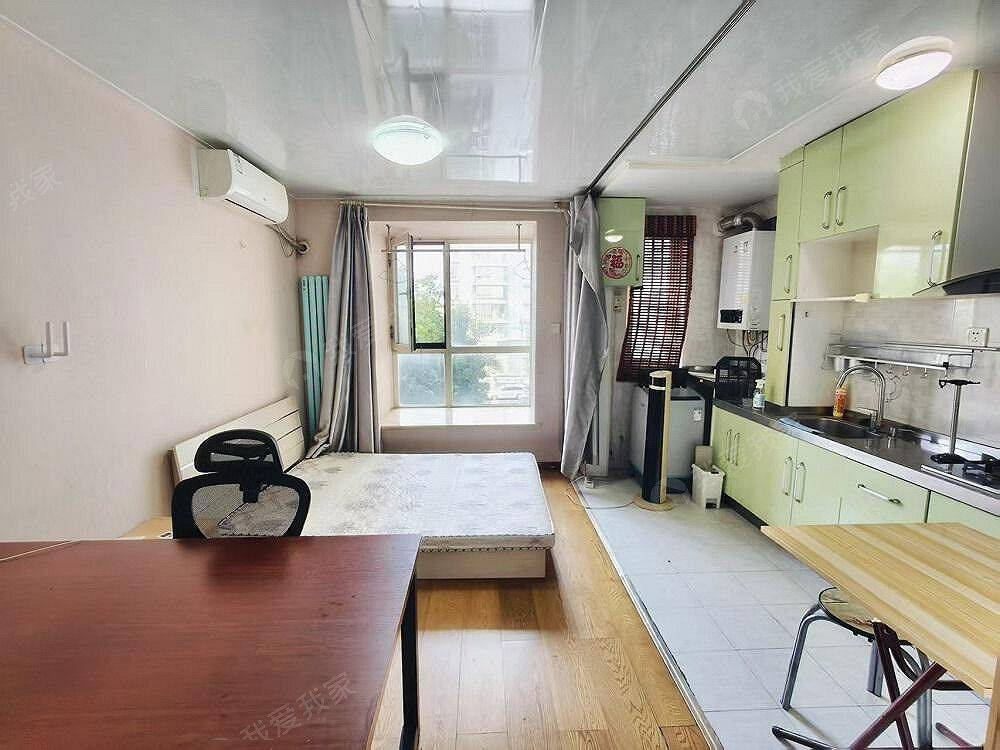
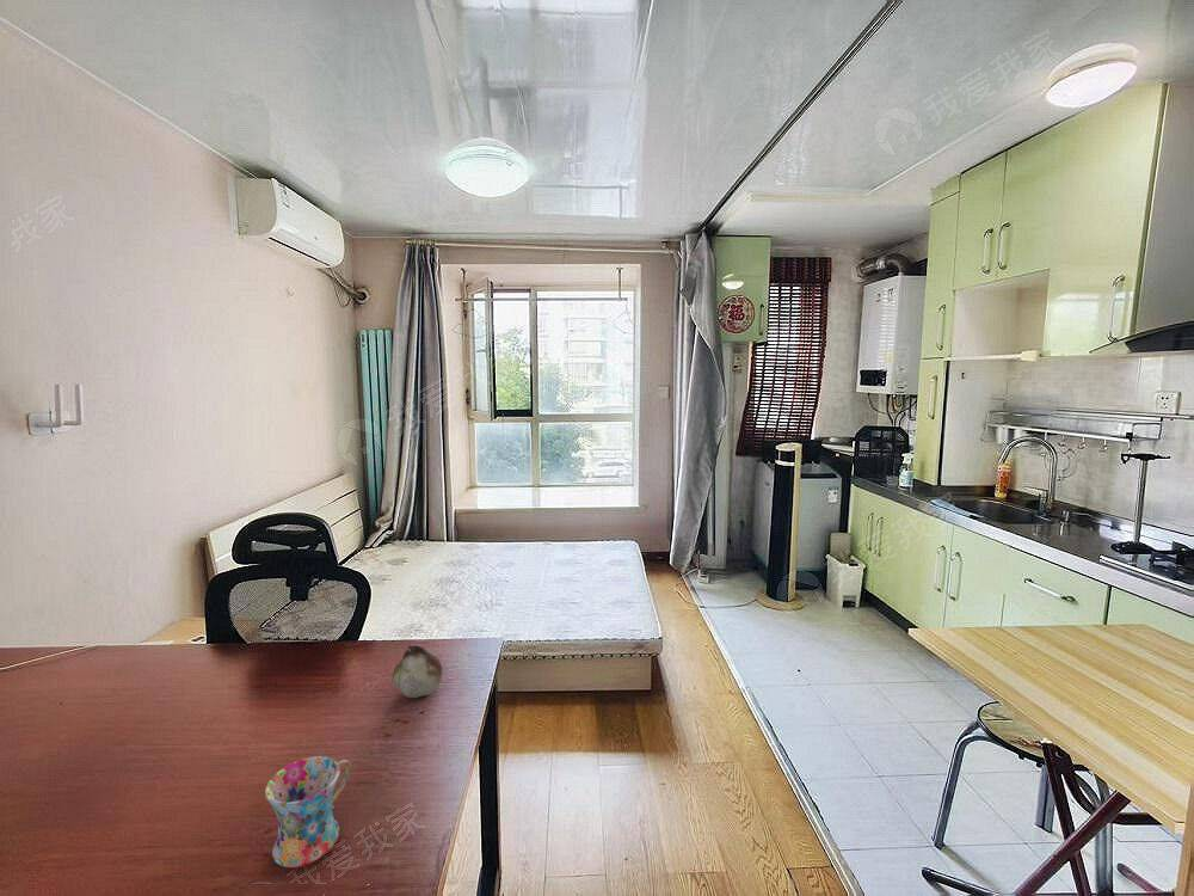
+ fruit (417, 665)
+ mug (314, 805)
